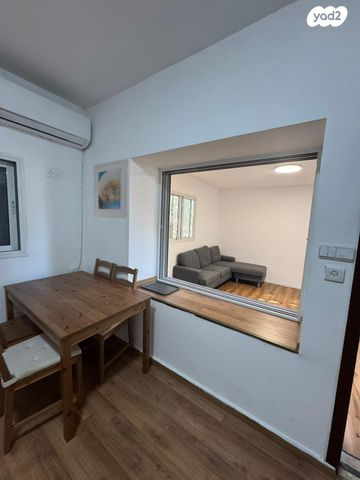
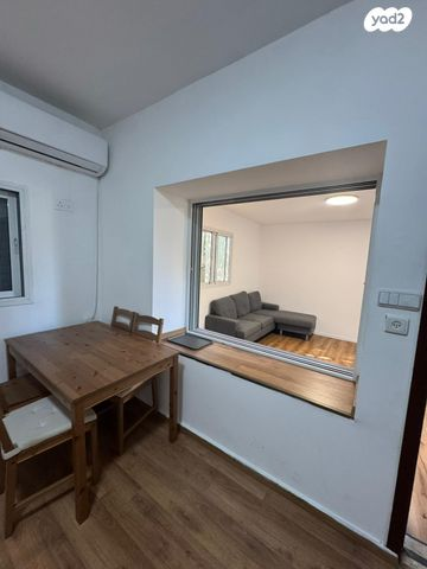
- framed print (109, 190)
